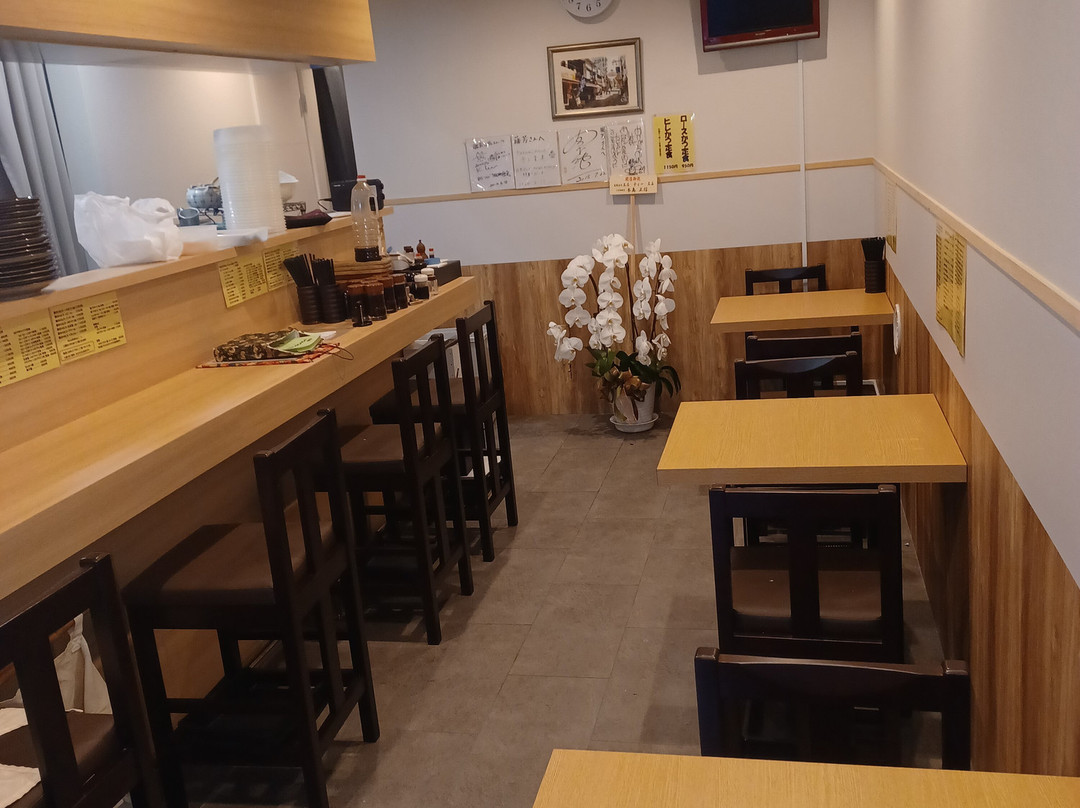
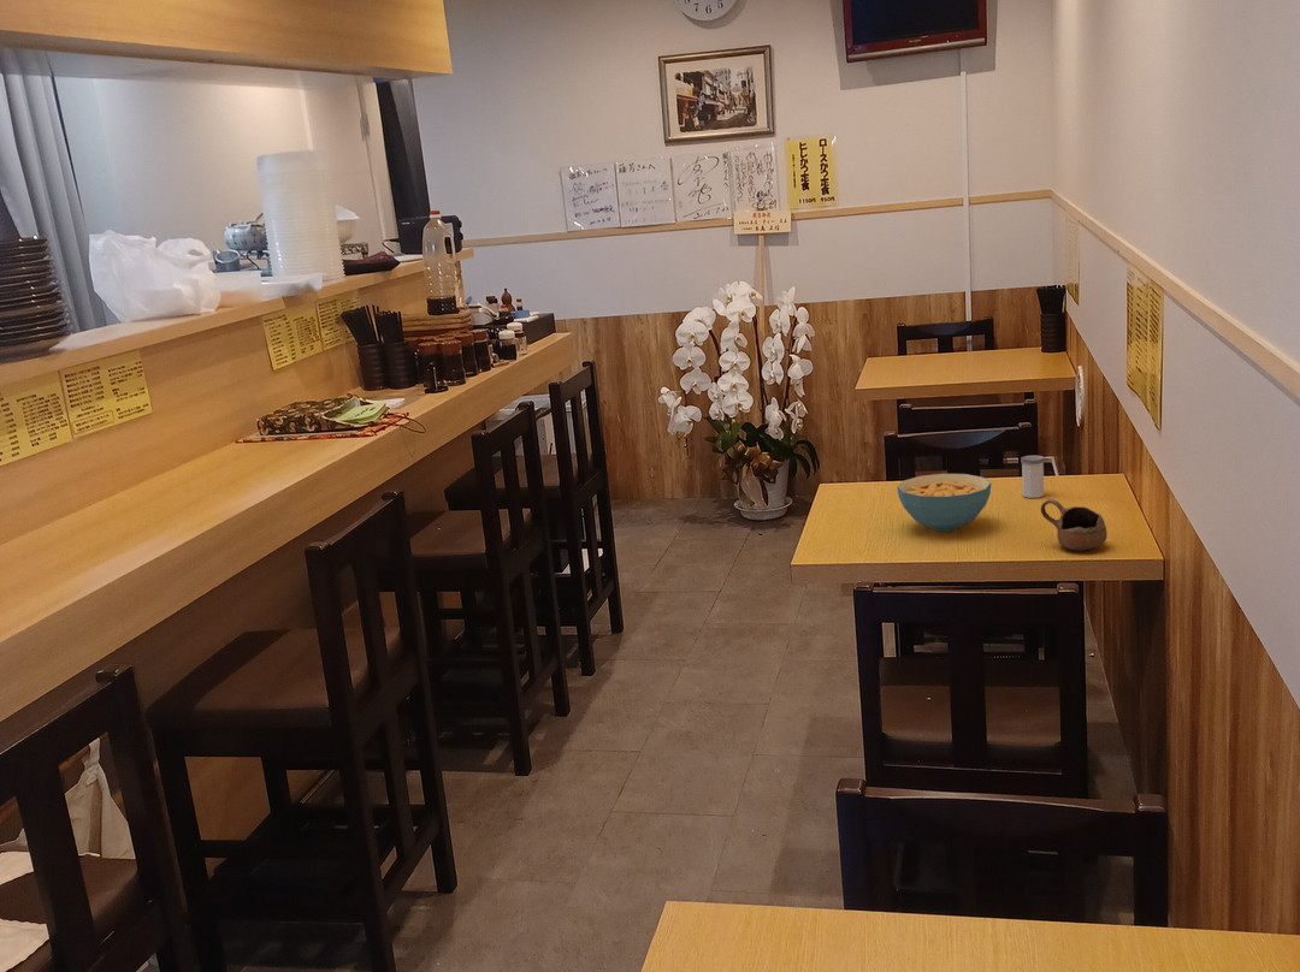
+ cereal bowl (944, 505)
+ cup (1076, 522)
+ salt shaker (1033, 476)
